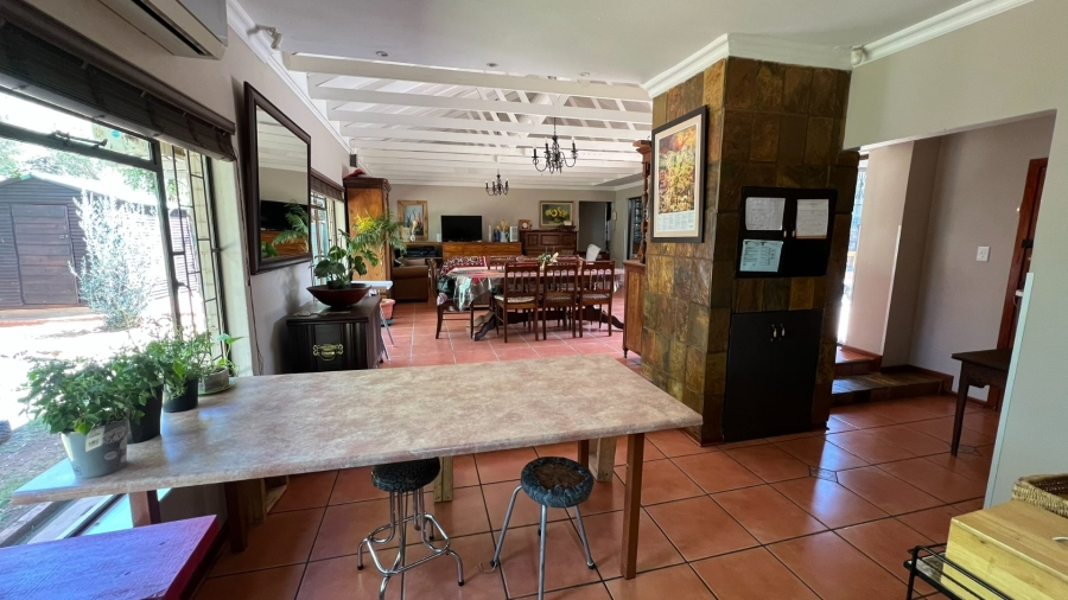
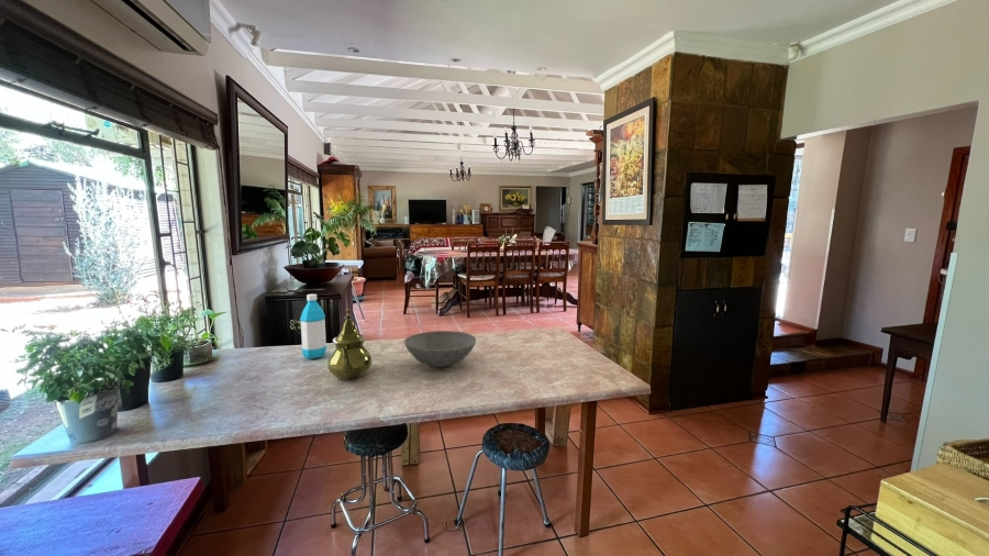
+ bowl (441, 351)
+ teapot (349, 342)
+ water bottle (313, 325)
